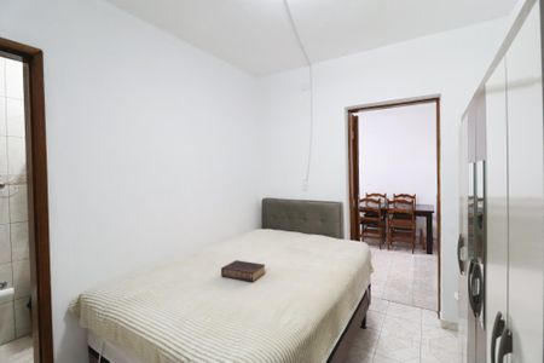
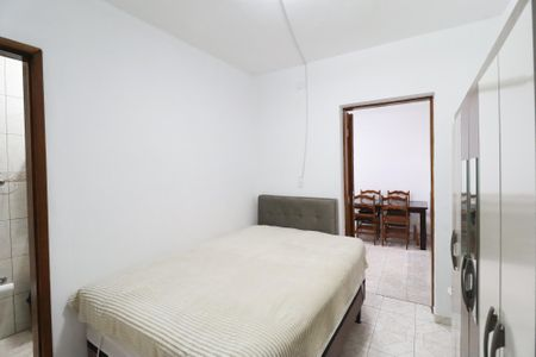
- book (243, 270)
